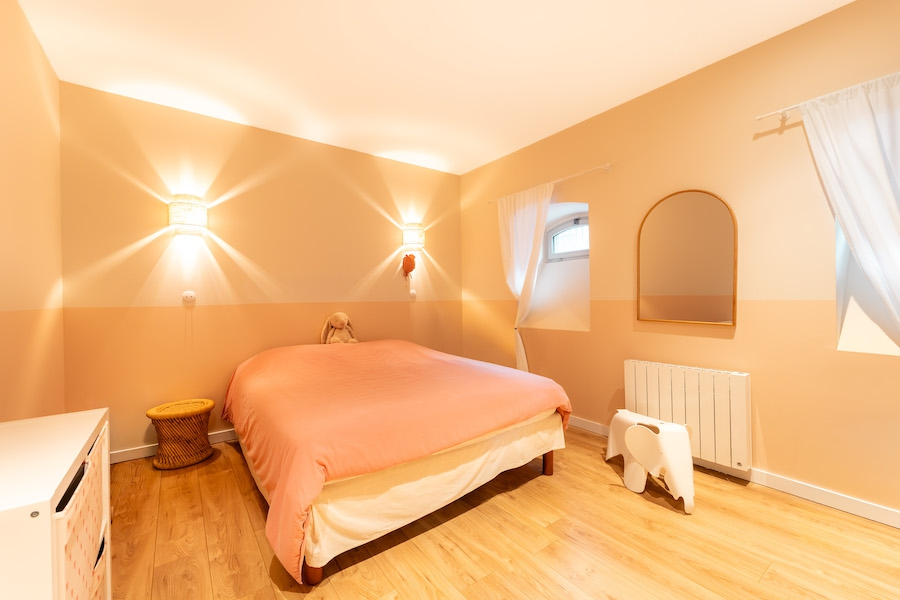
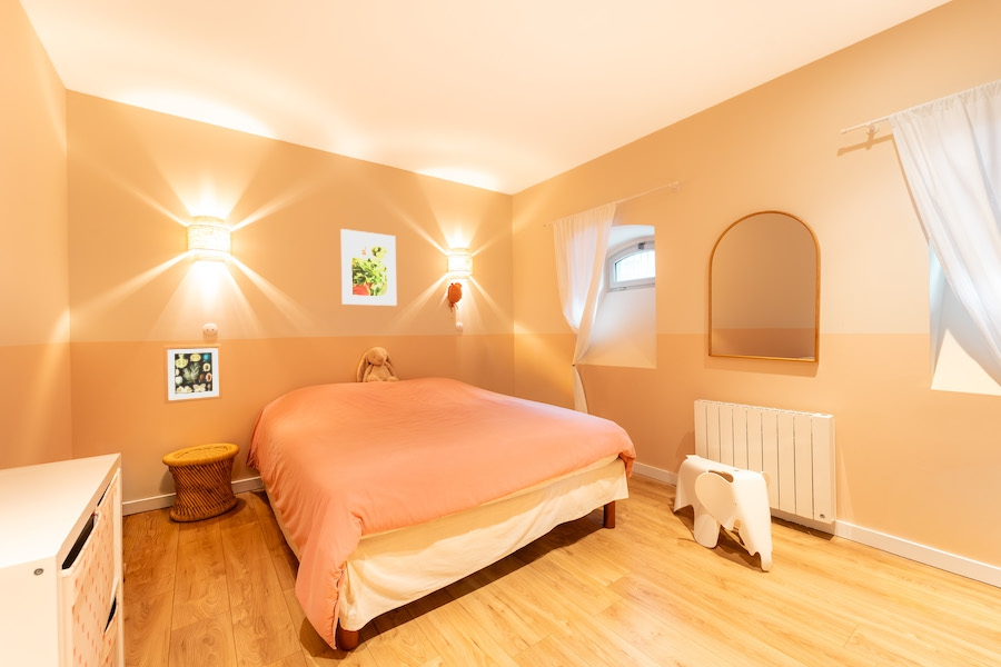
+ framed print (369, 268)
+ wall art (194, 372)
